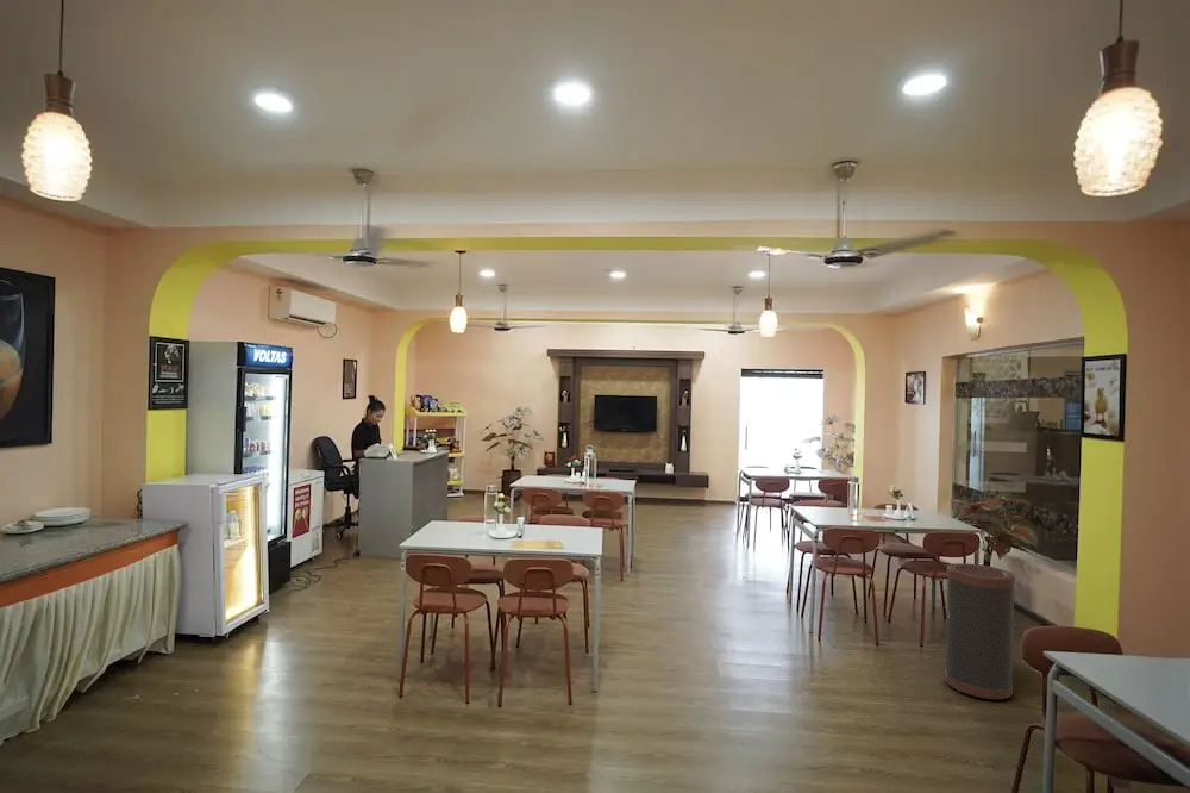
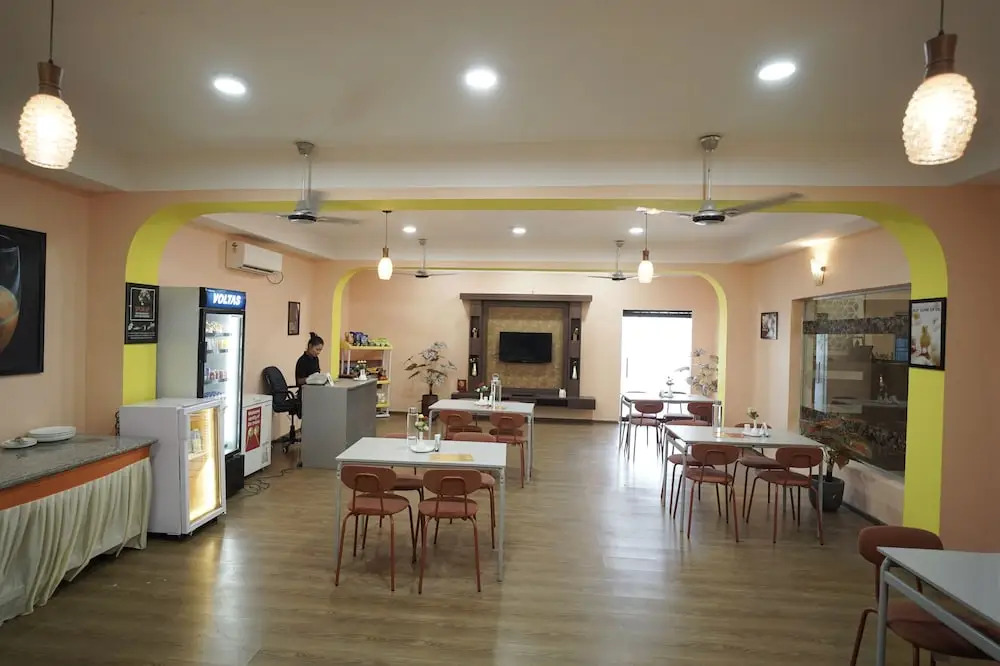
- trash can (978, 629)
